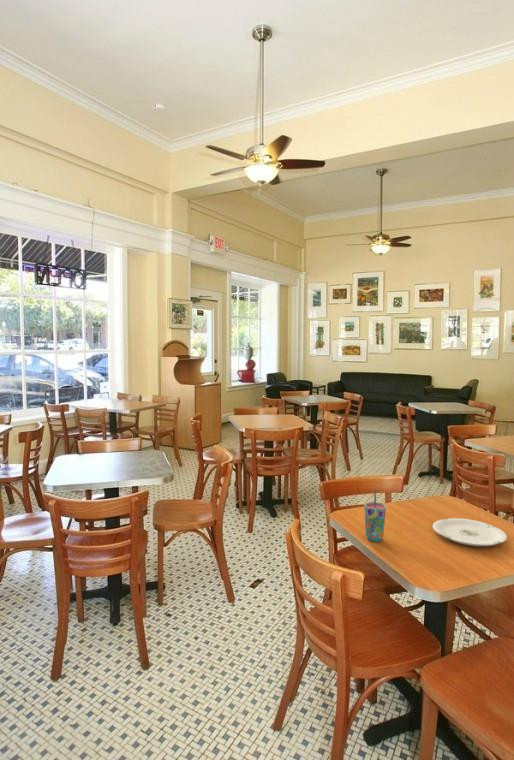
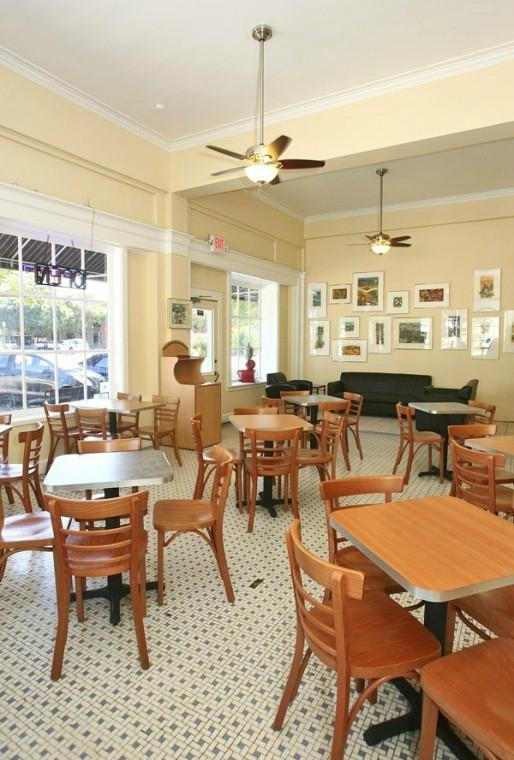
- cup (374, 514)
- plate (468, 533)
